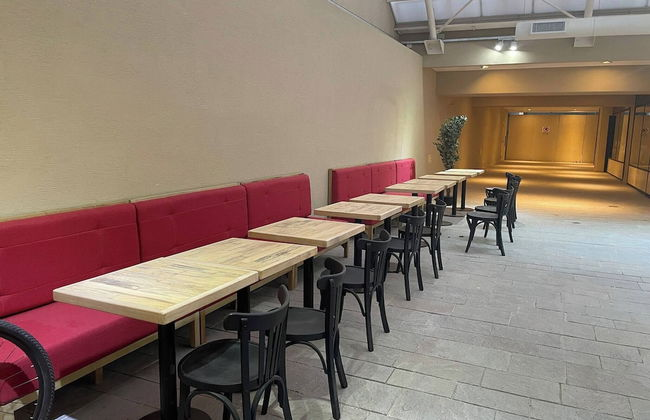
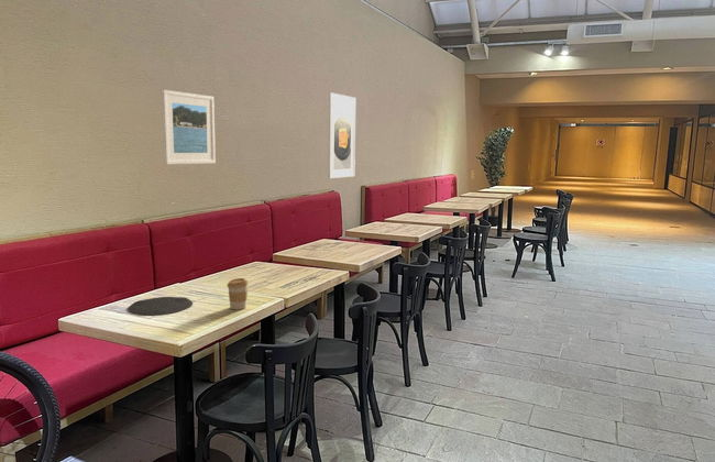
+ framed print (342, 136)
+ plate (161, 305)
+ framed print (189, 129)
+ coffee cup (238, 293)
